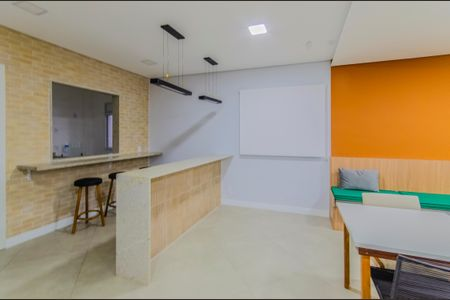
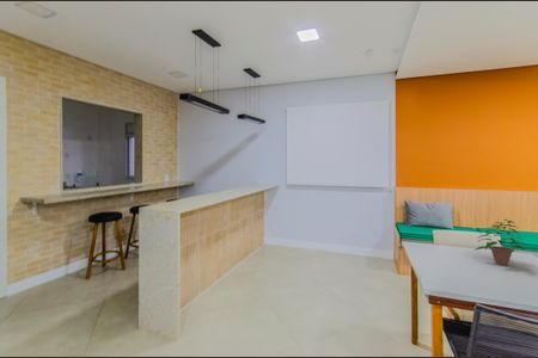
+ potted plant (500, 241)
